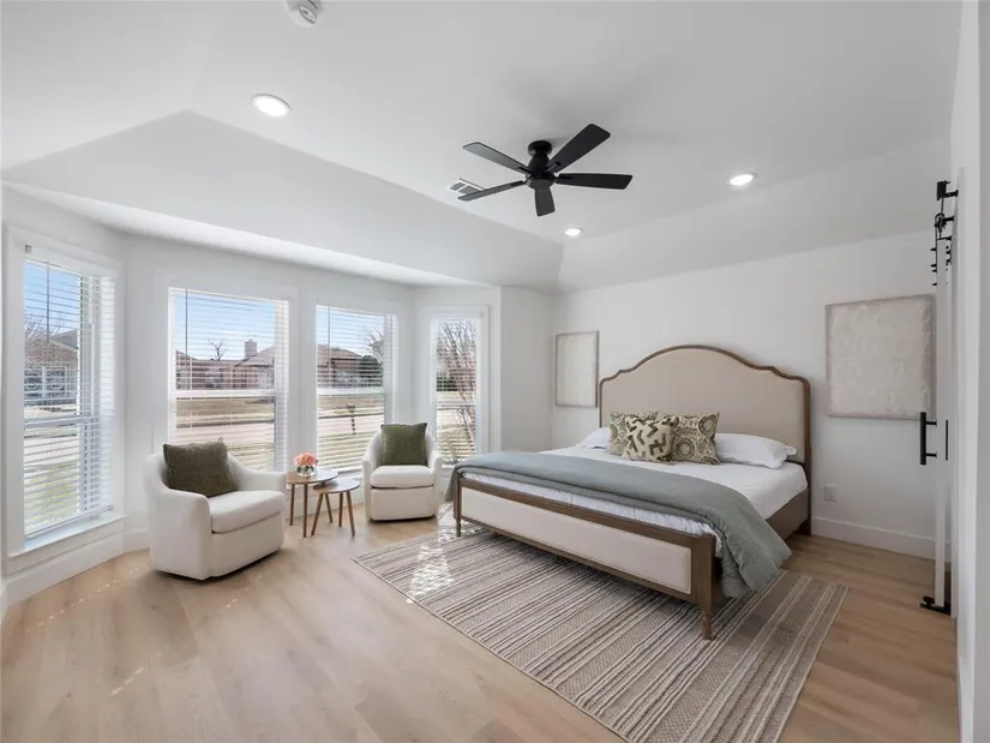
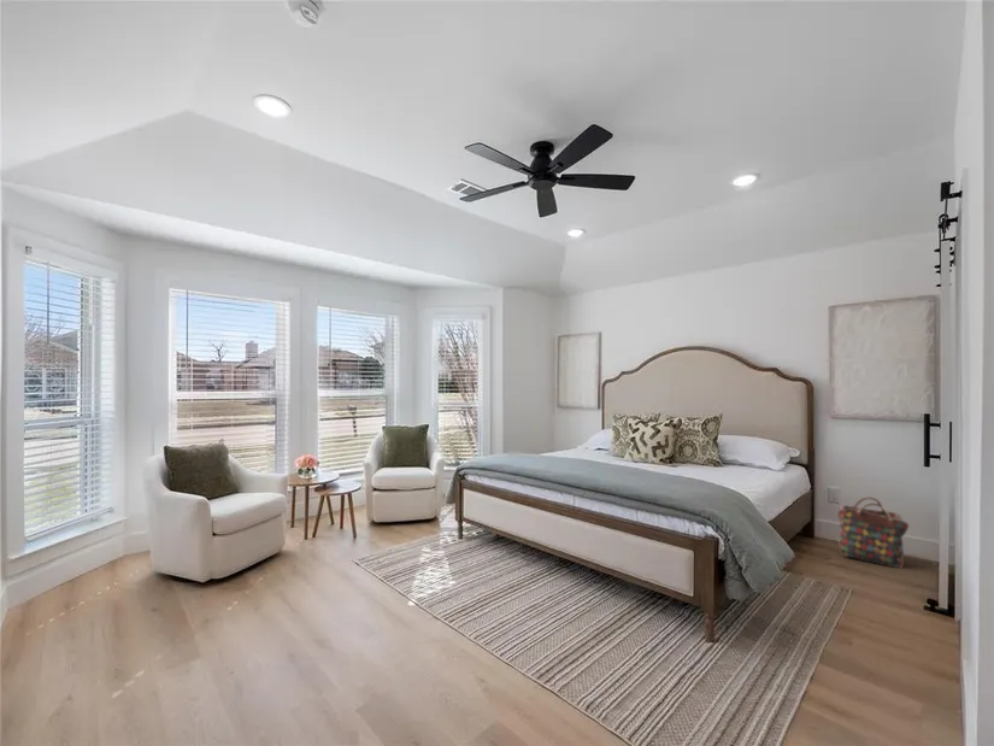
+ backpack (871, 528)
